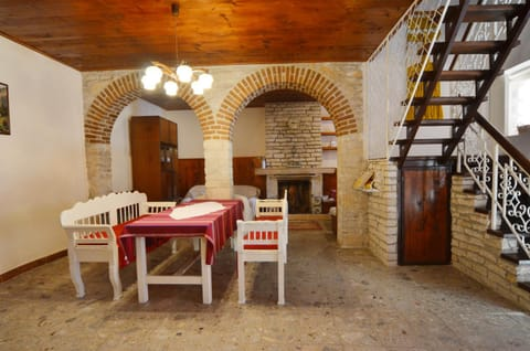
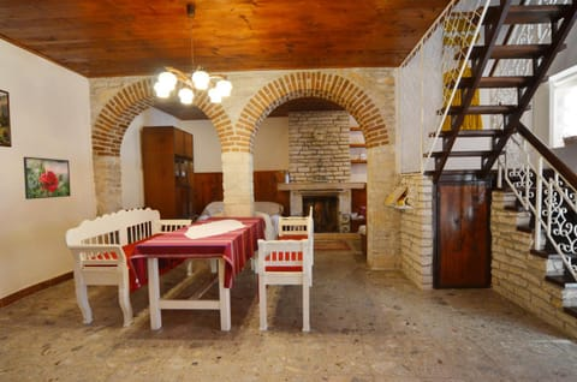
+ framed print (48, 178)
